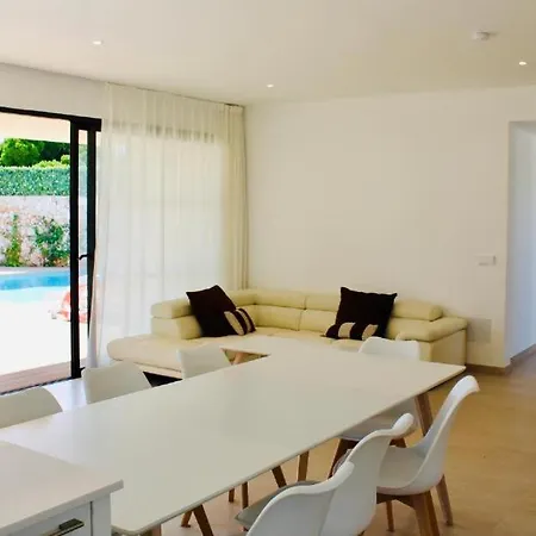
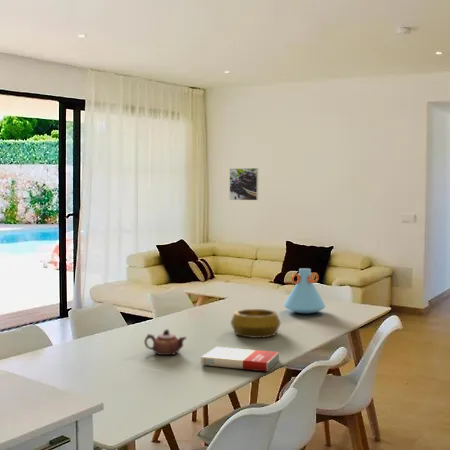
+ vase (304, 290)
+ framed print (243, 184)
+ book (240, 358)
+ teapot (165, 341)
+ decorative bowl (255, 322)
